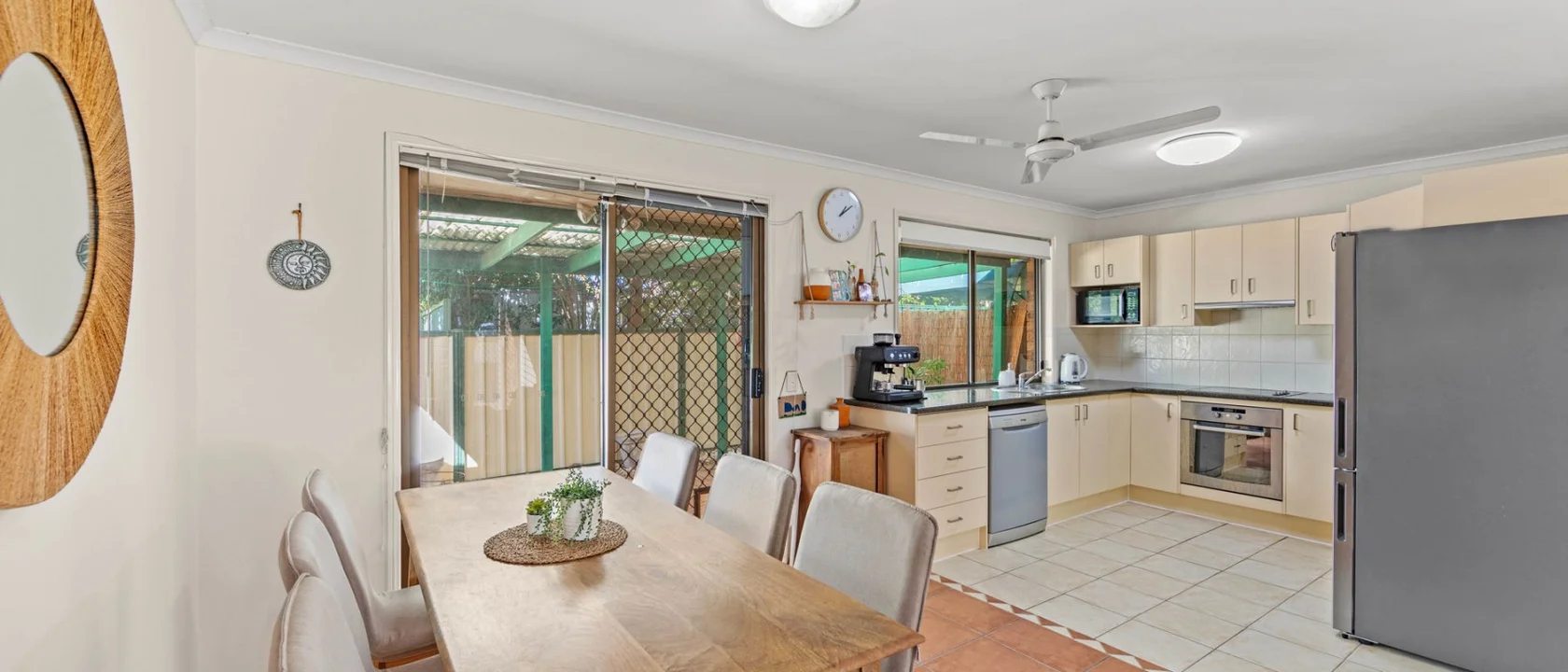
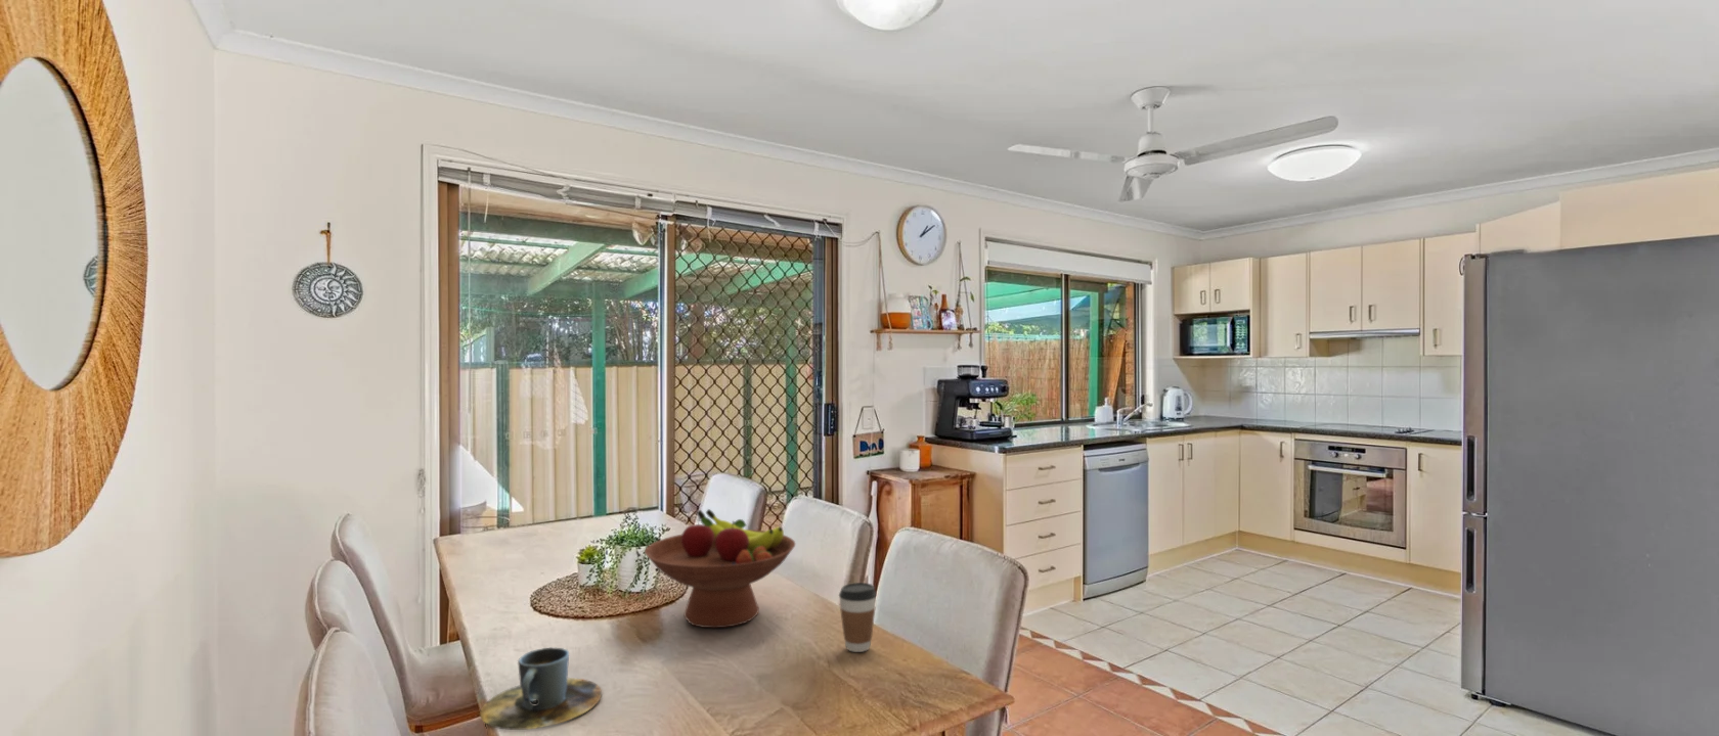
+ cup (543, 679)
+ coffee cup (857, 617)
+ fruit bowl (721, 567)
